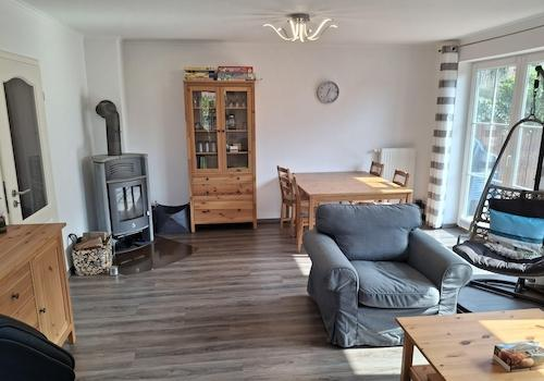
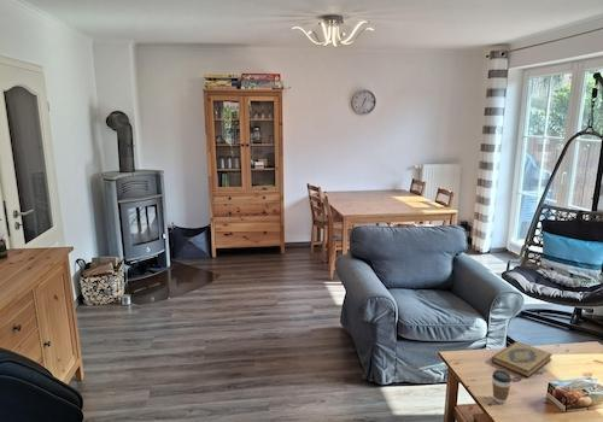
+ coffee cup (500, 387)
+ hardback book (521, 358)
